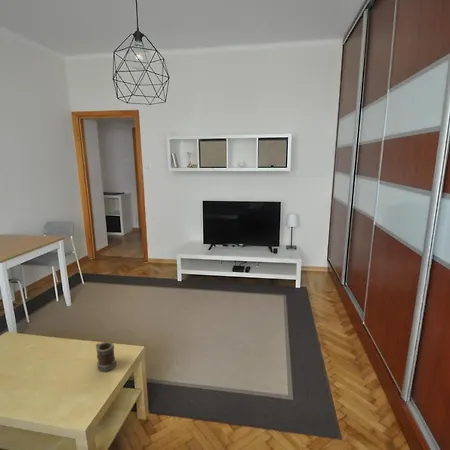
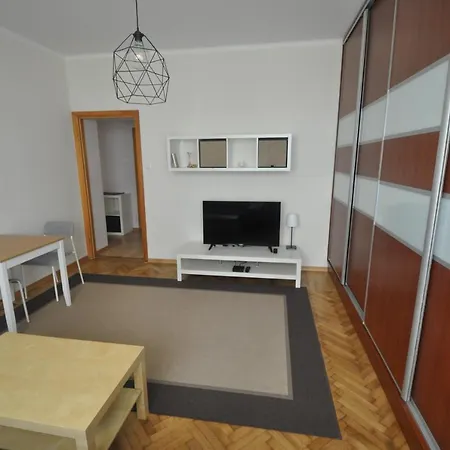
- mug (104, 355)
